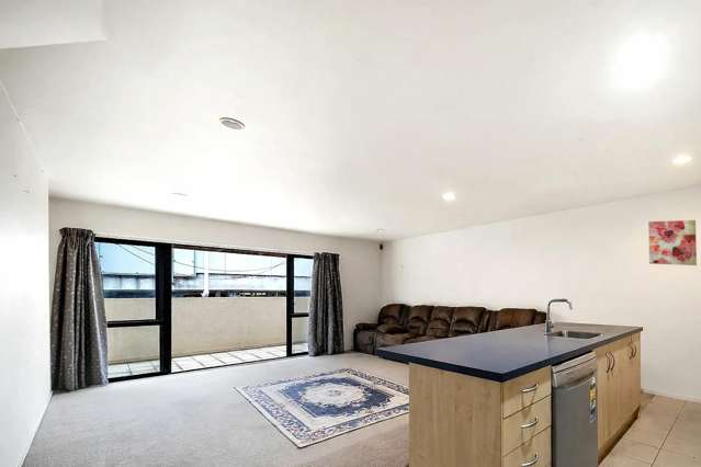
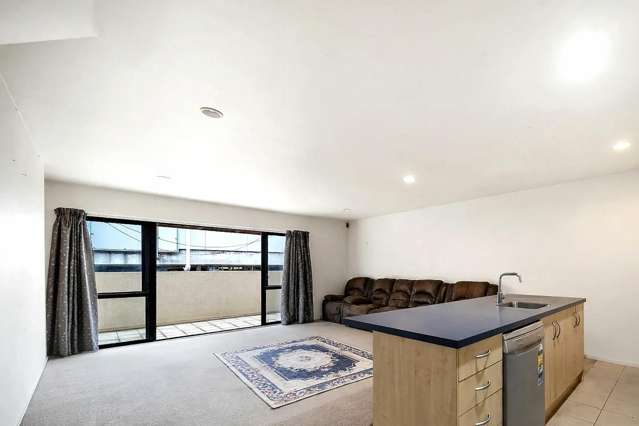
- wall art (671, 242)
